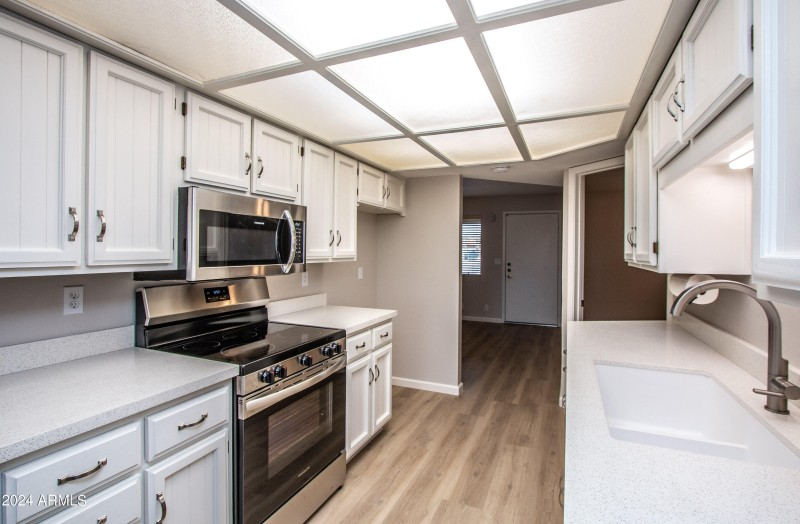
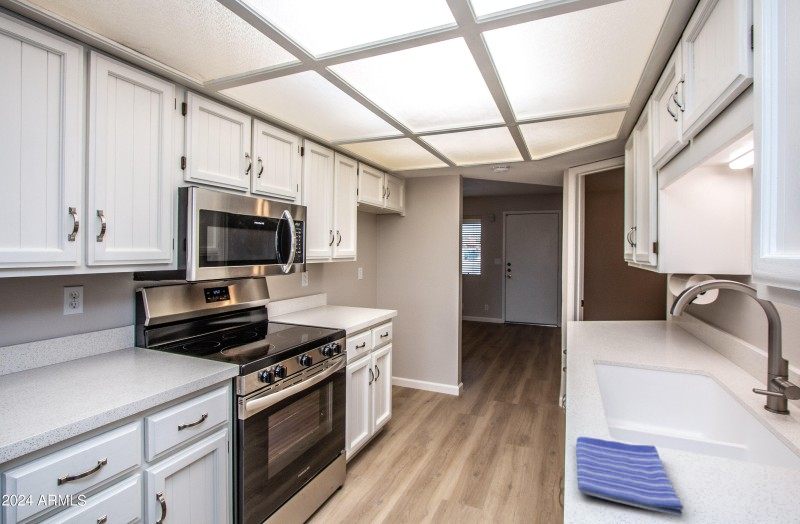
+ dish towel (621, 467)
